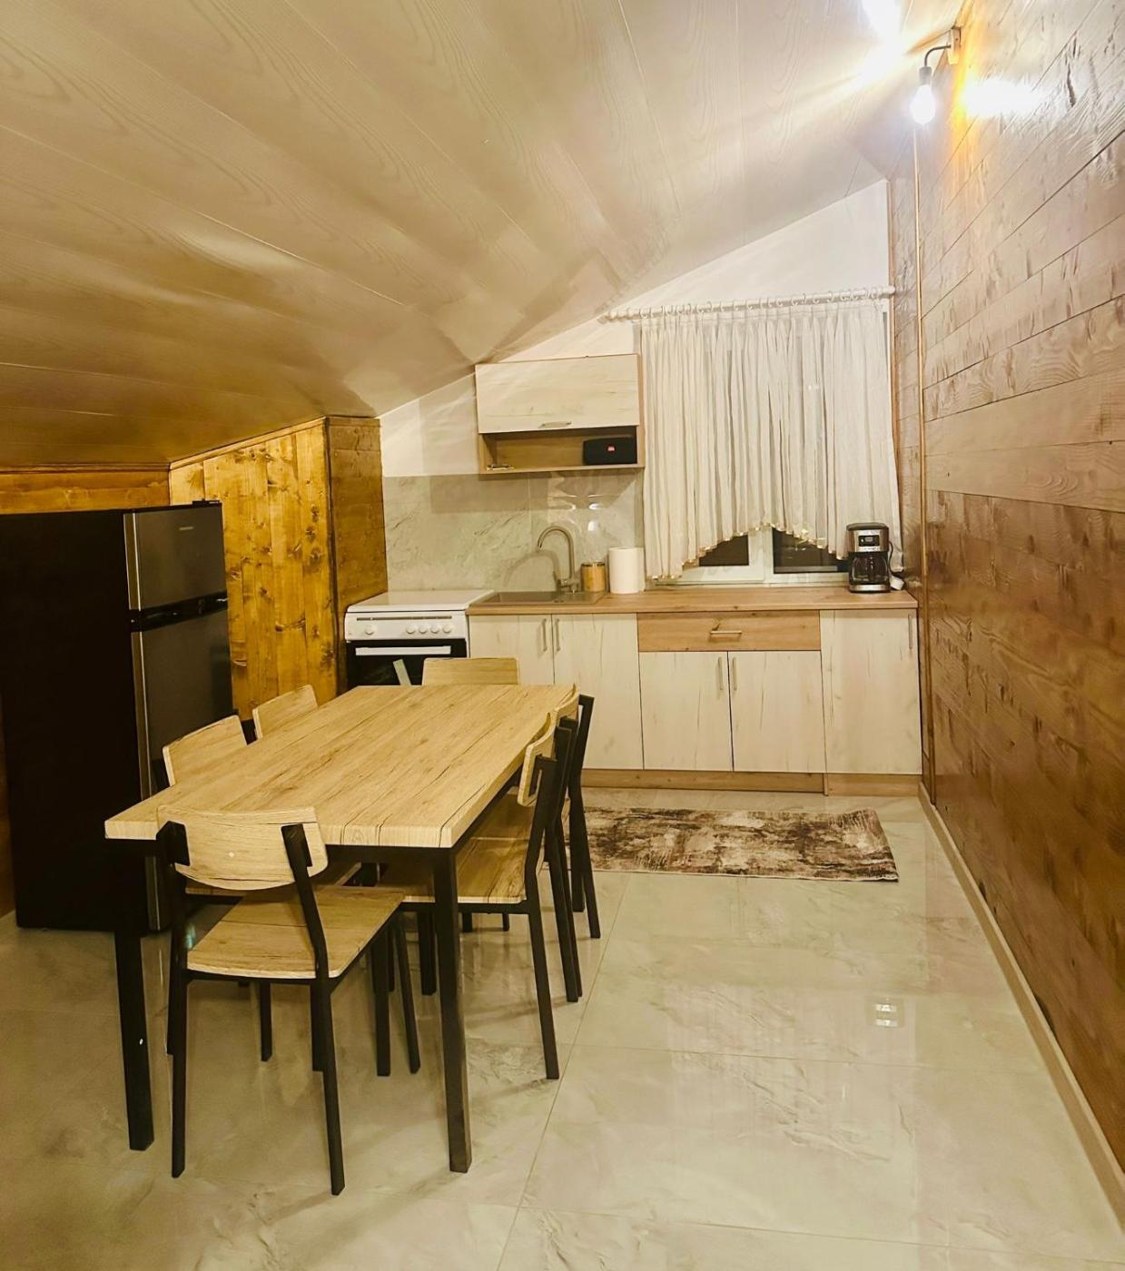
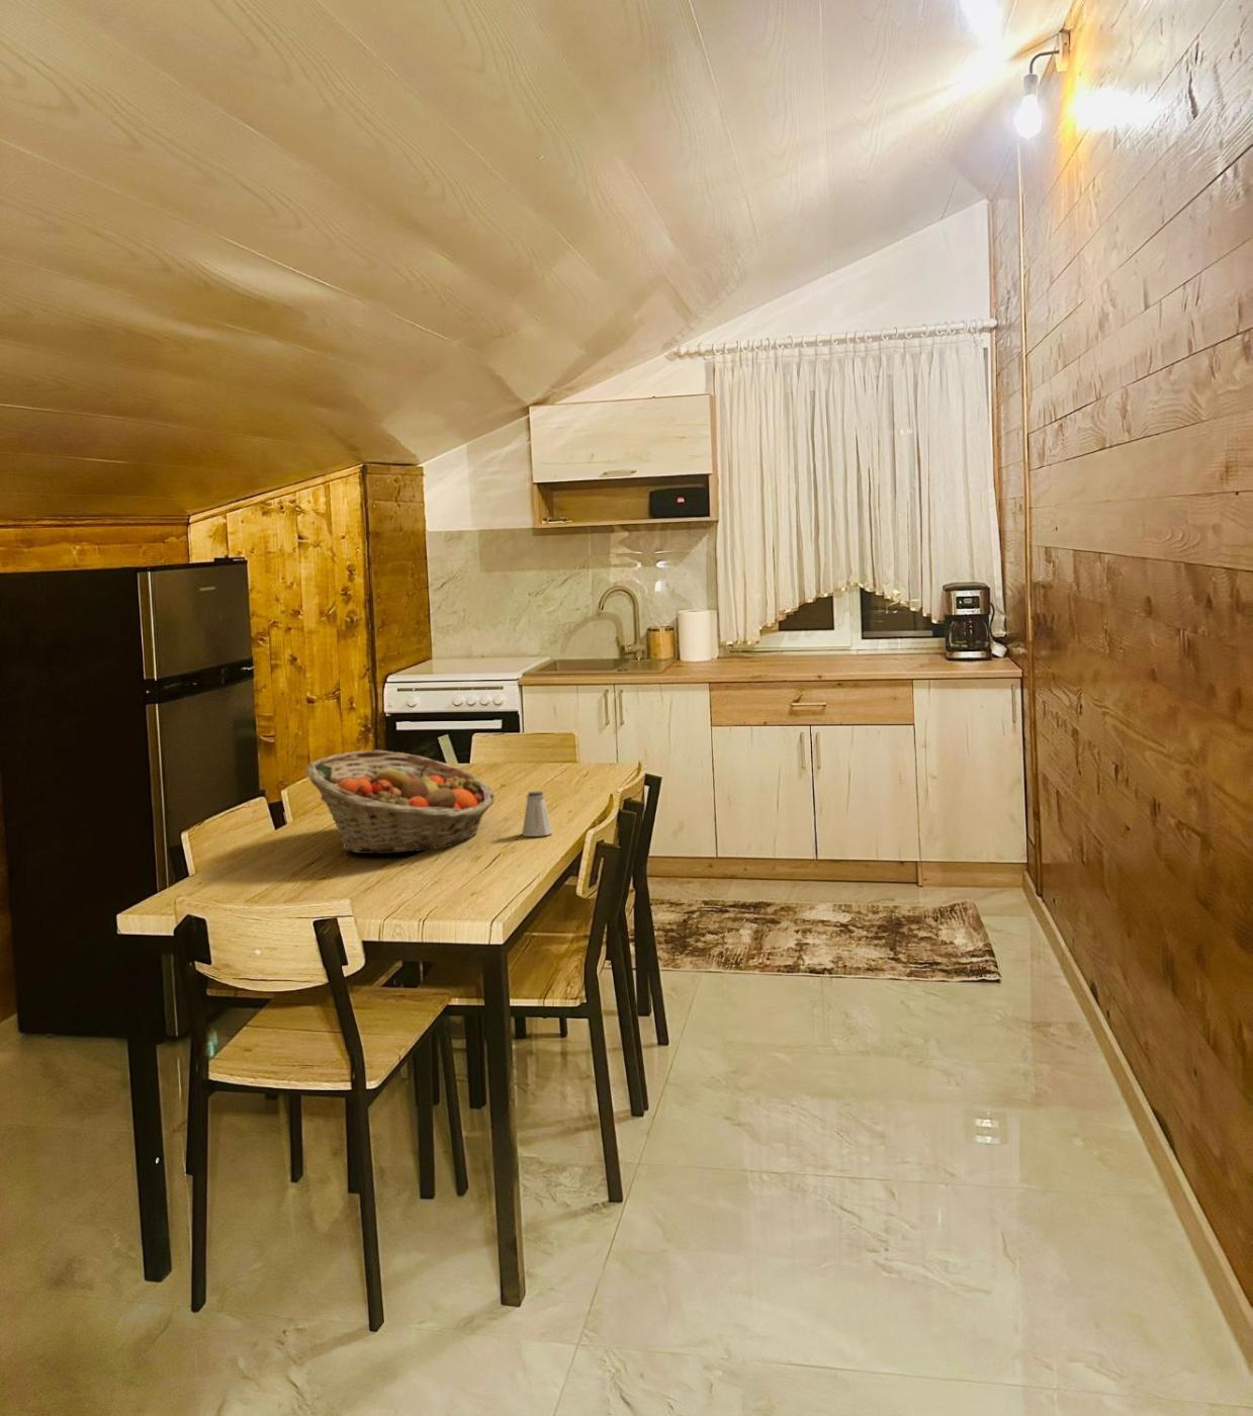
+ fruit basket (403, 797)
+ saltshaker (536, 813)
